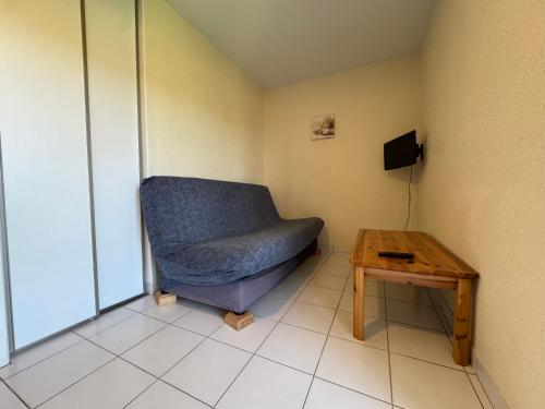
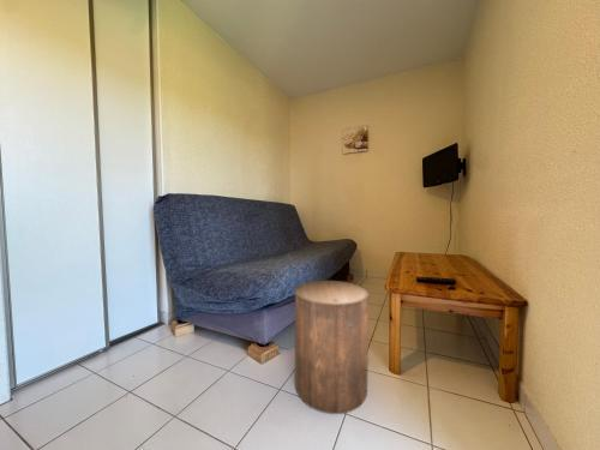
+ stool (330, 337)
